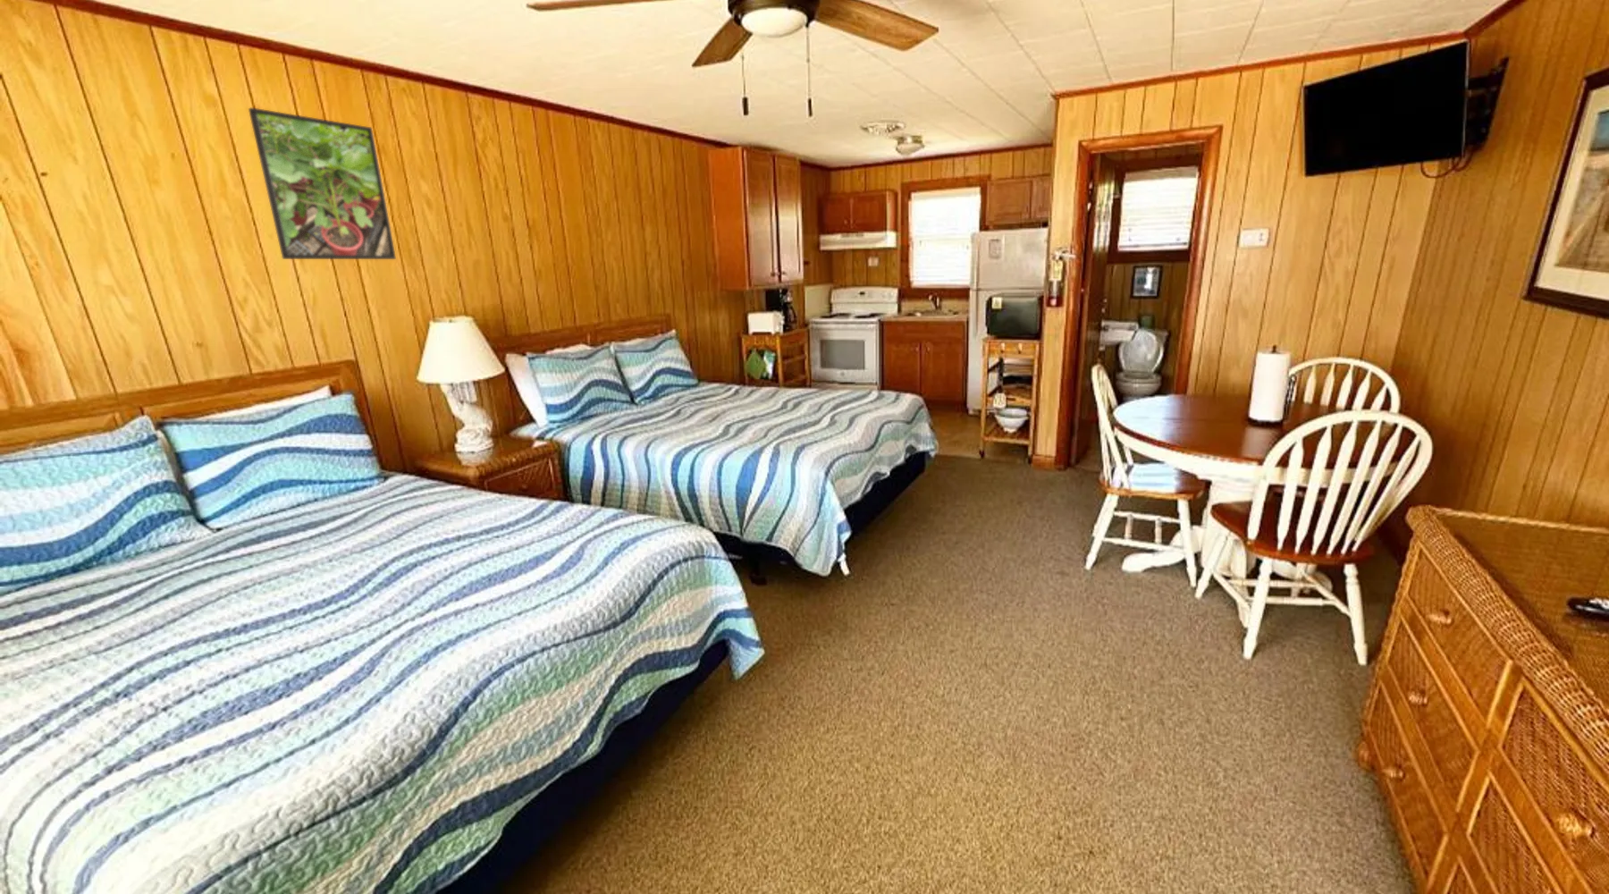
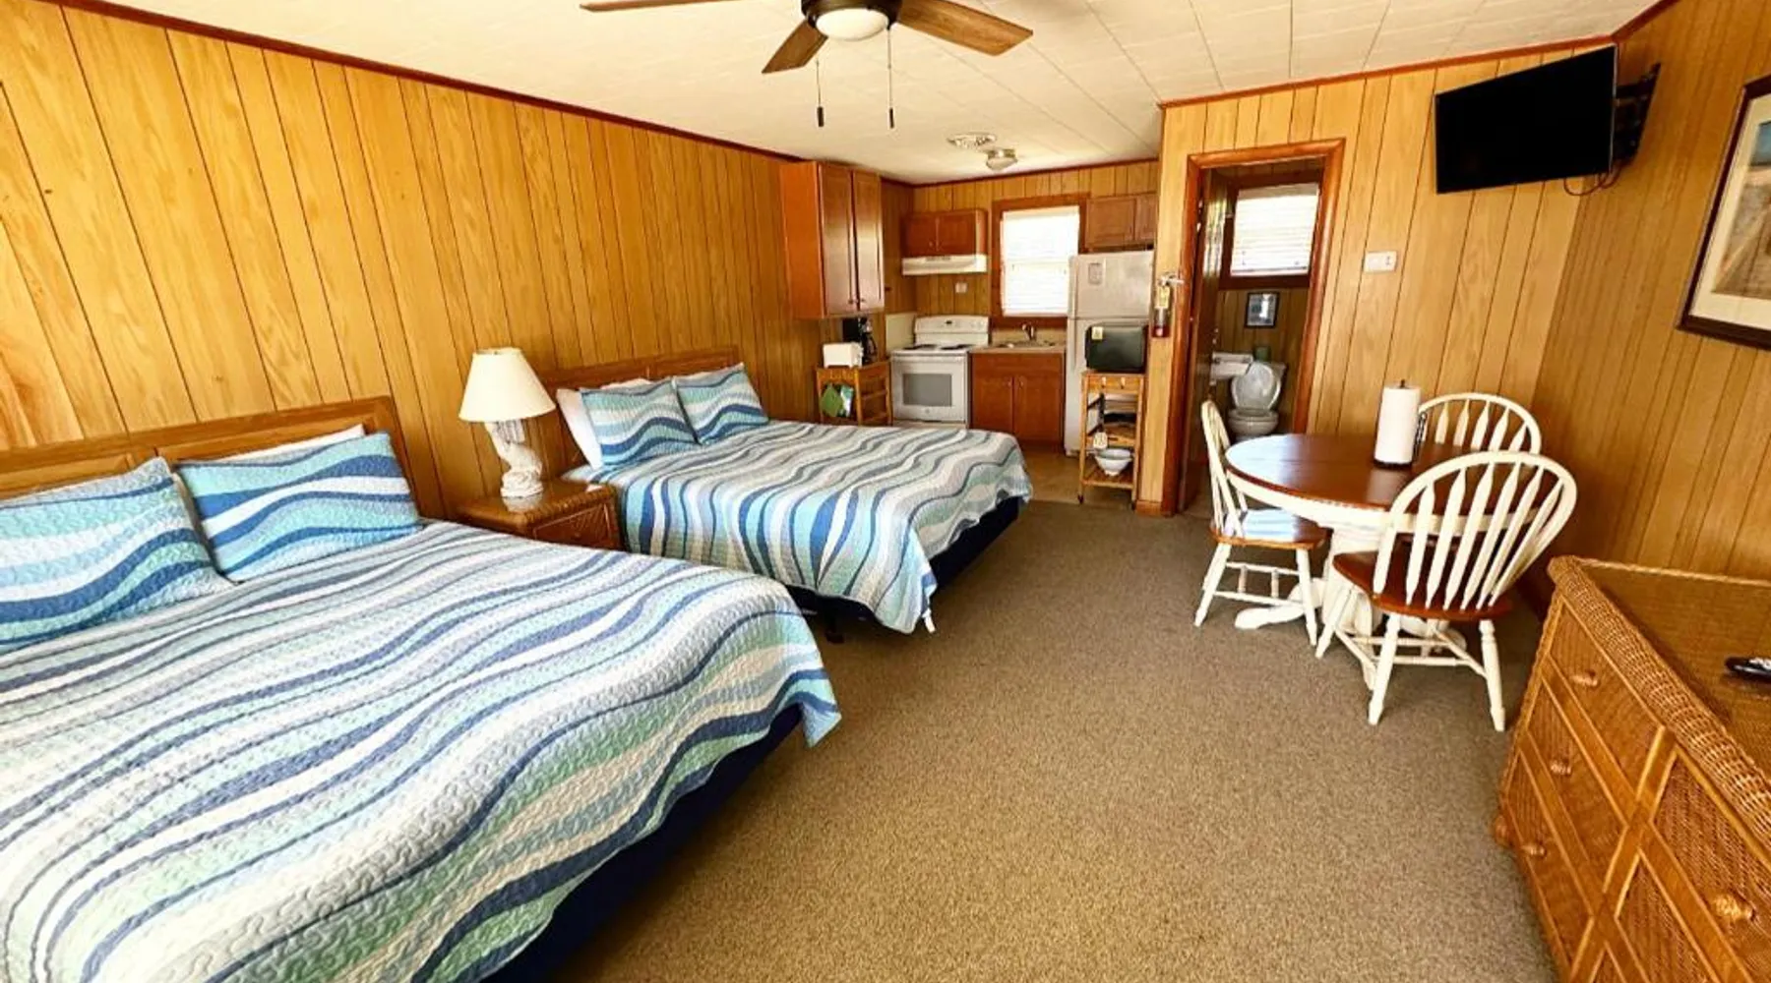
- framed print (329, 190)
